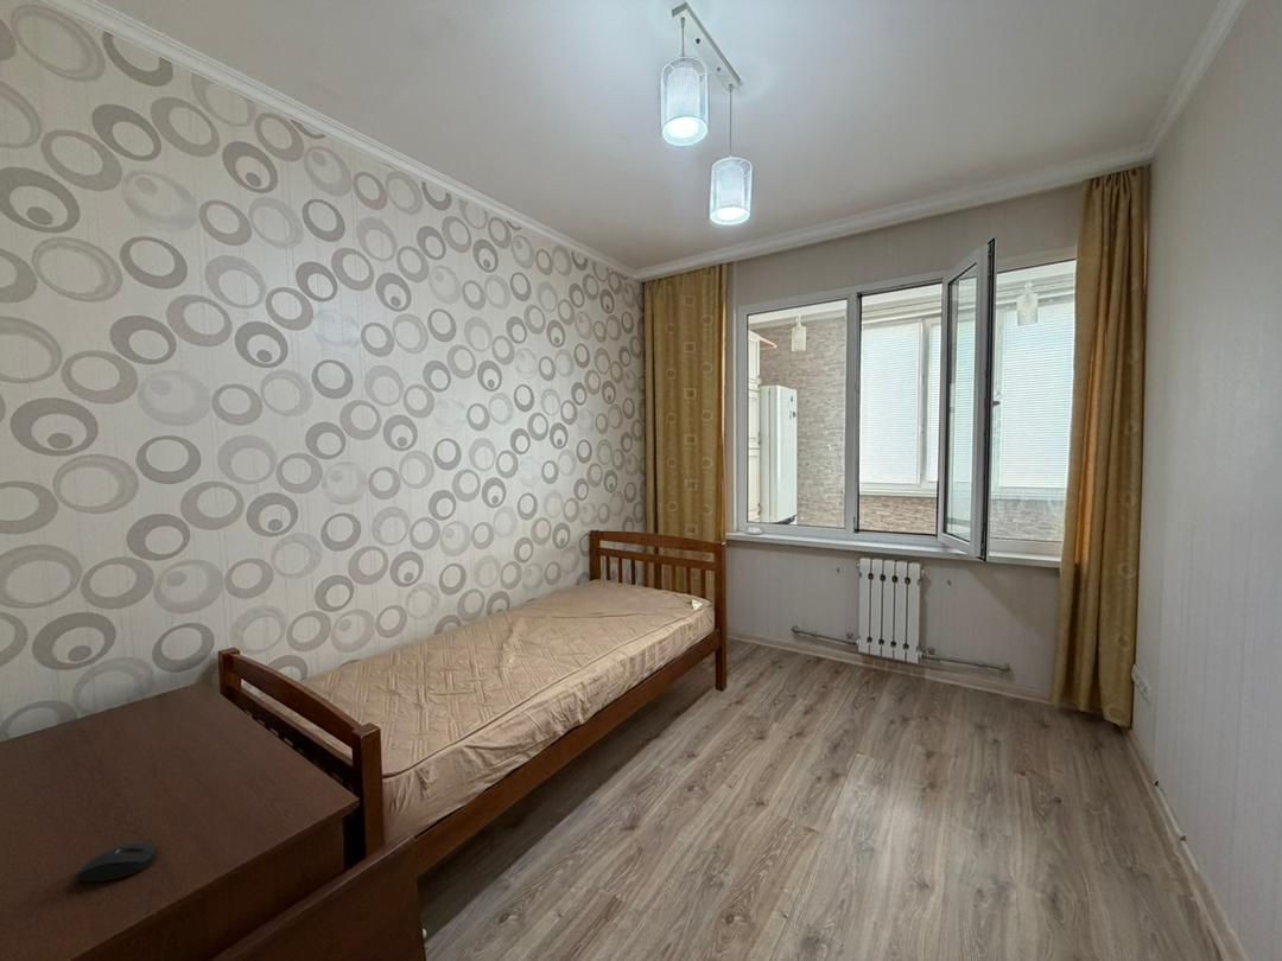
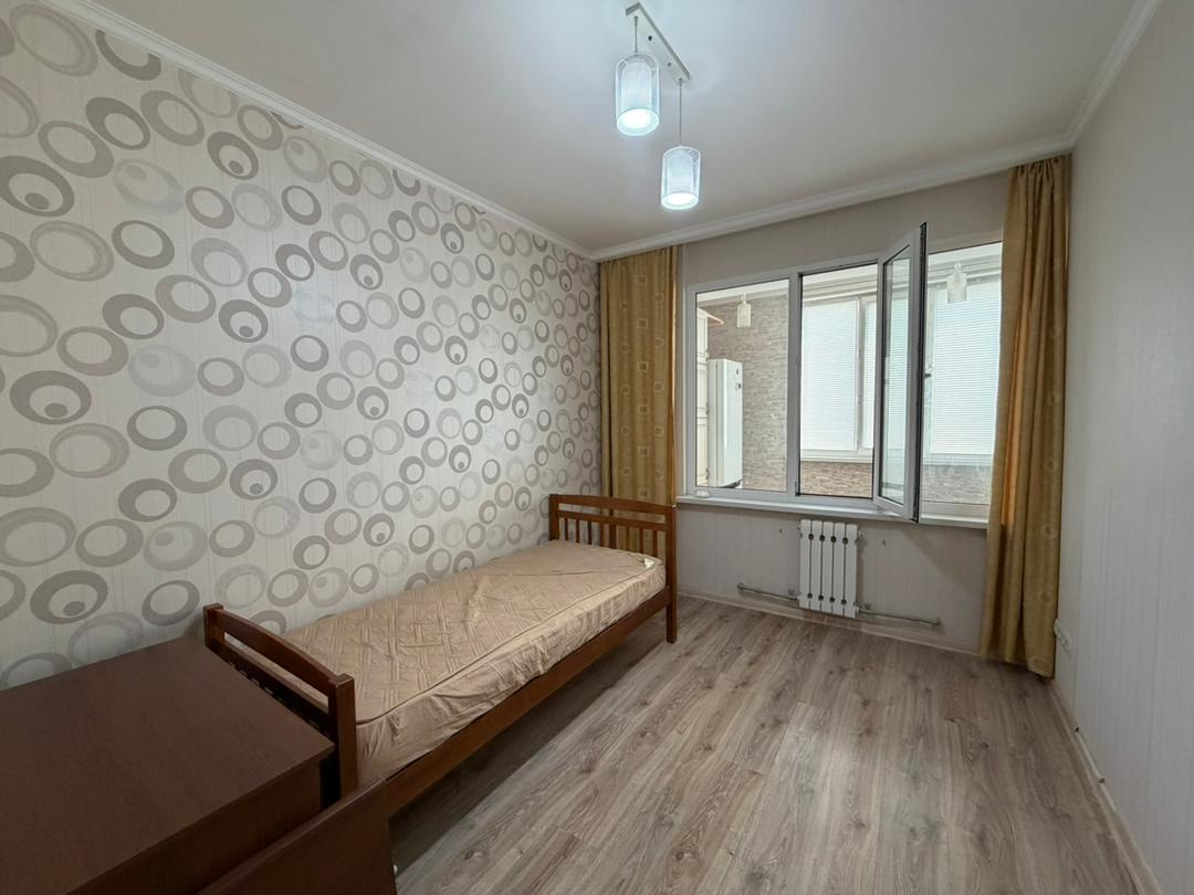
- mouse (116, 859)
